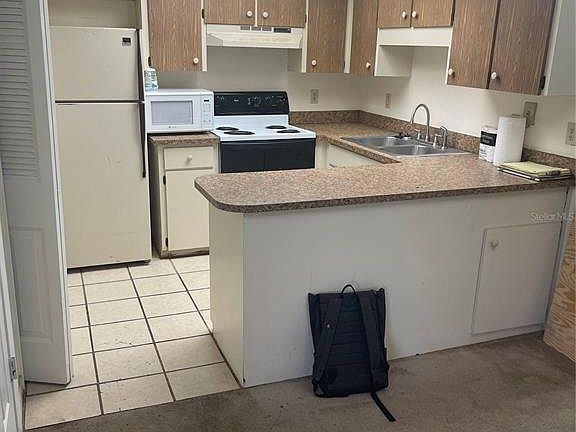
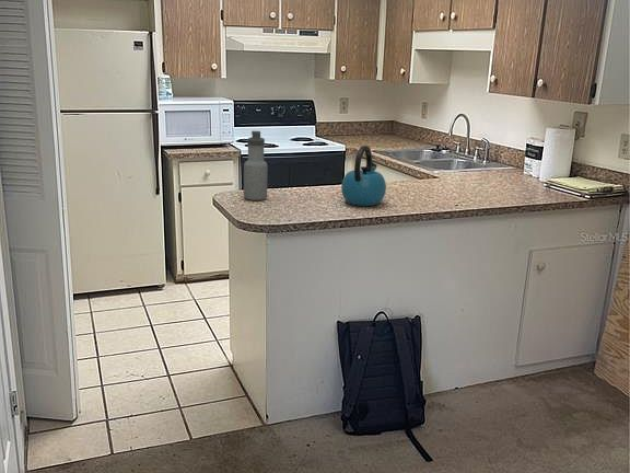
+ water bottle (255, 164)
+ kettle (364, 174)
